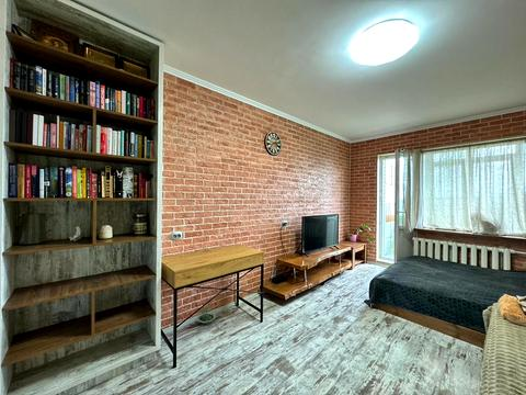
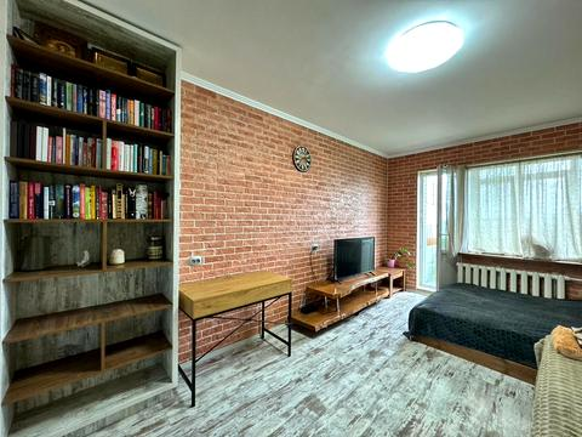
- terrarium (206, 307)
